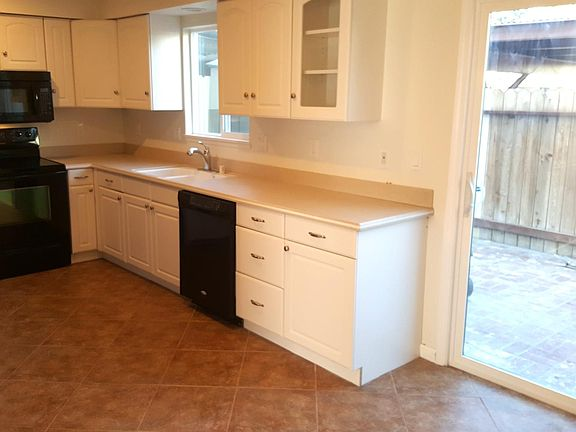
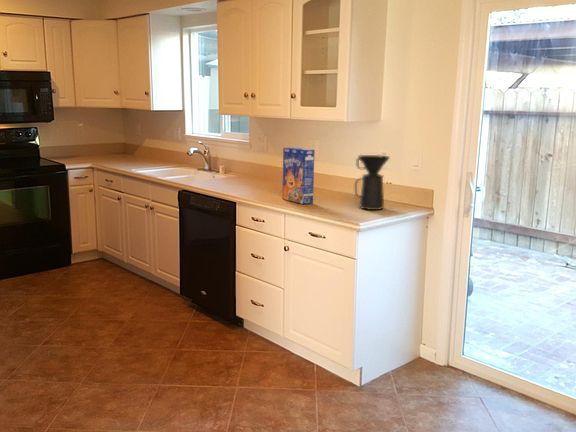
+ cereal box (298, 175)
+ coffee maker (372, 182)
